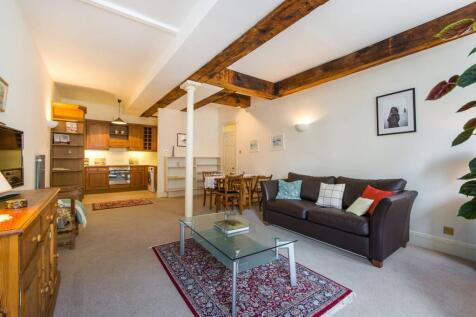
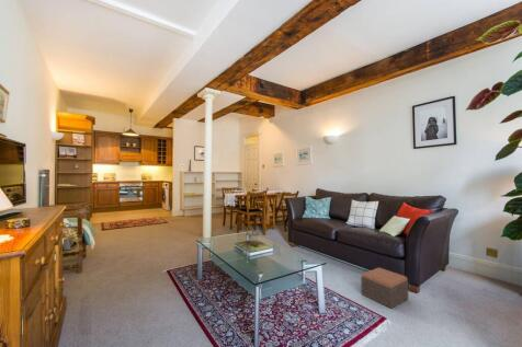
+ footstool (384, 285)
